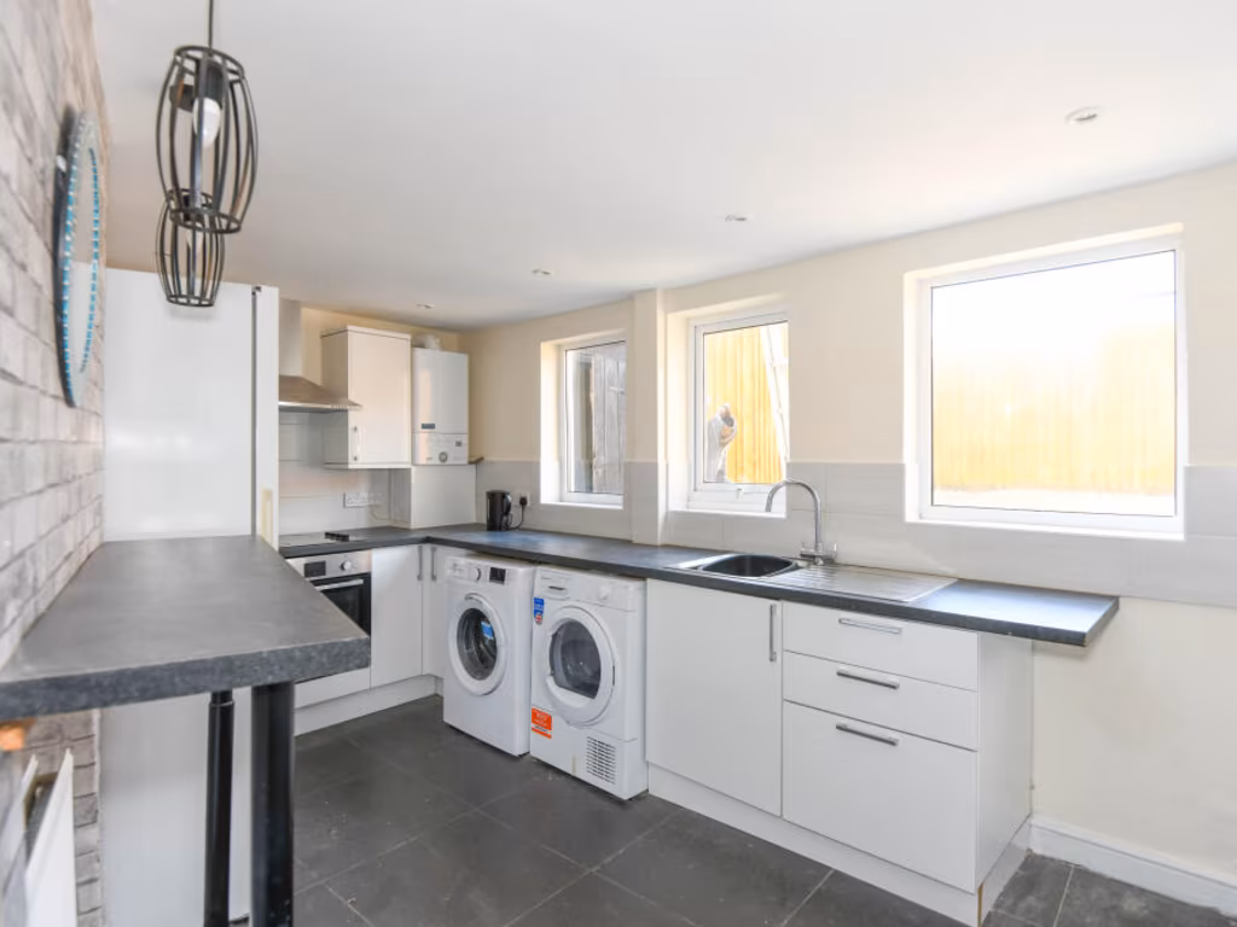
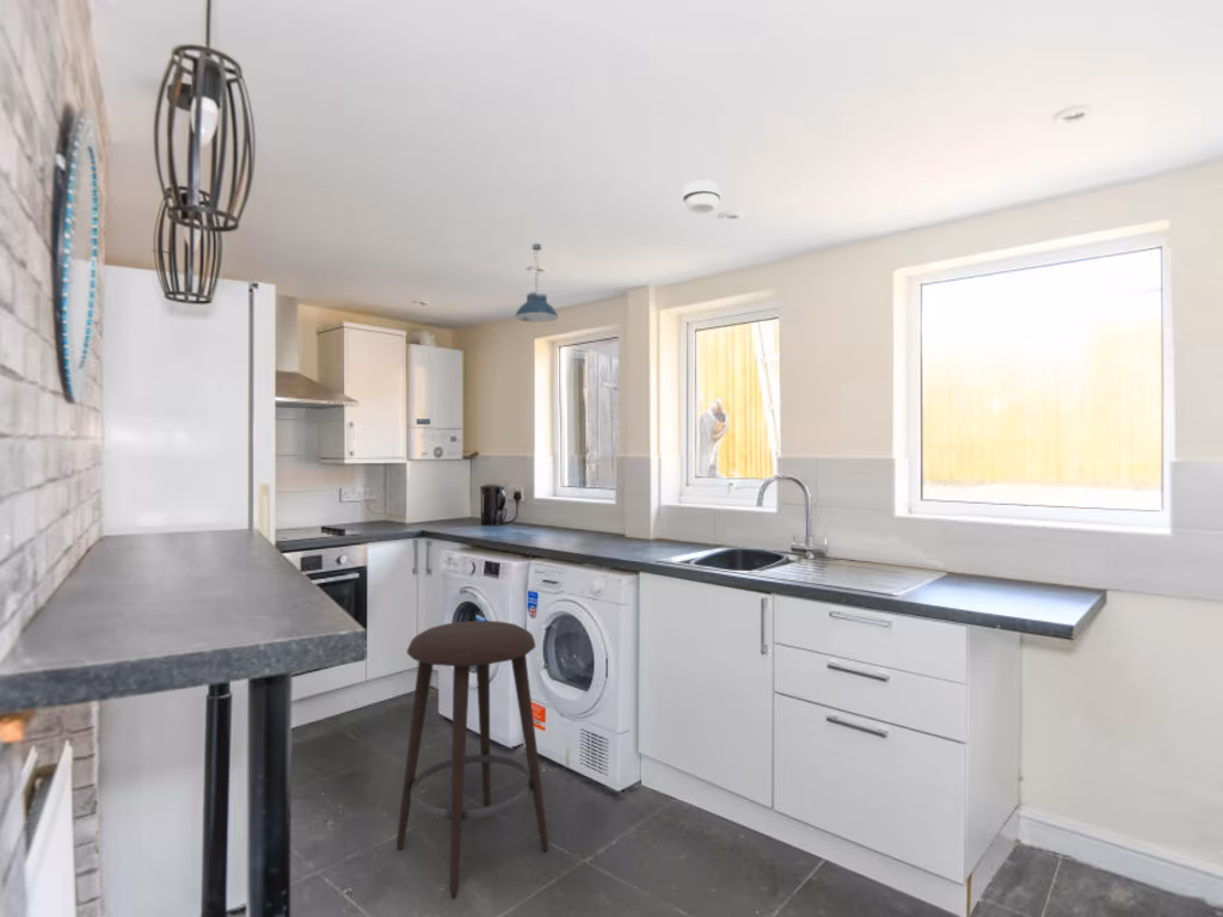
+ smoke detector (701, 197)
+ pendant light (536, 282)
+ stool (465, 740)
